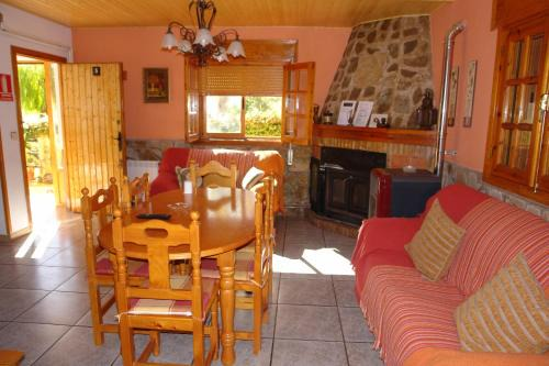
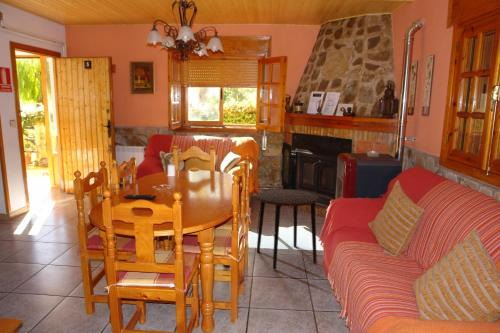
+ side table (294, 226)
